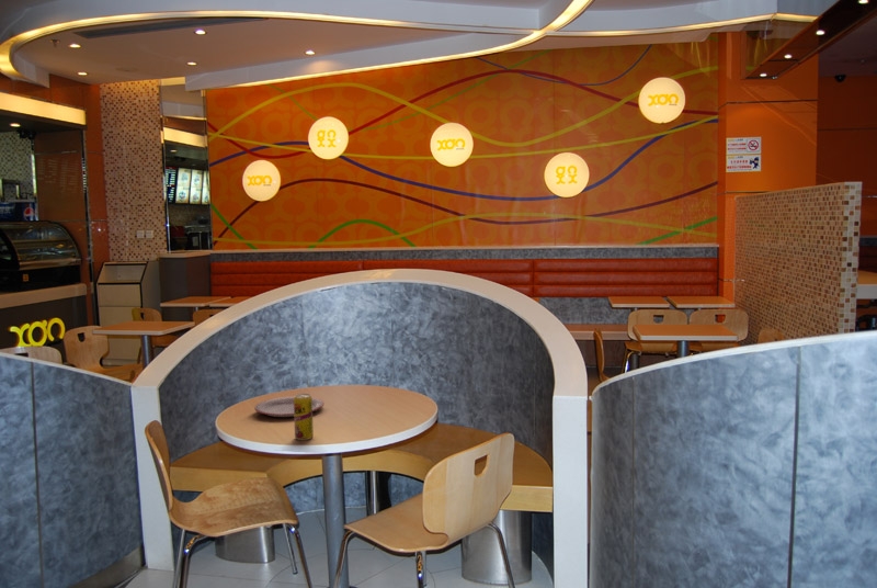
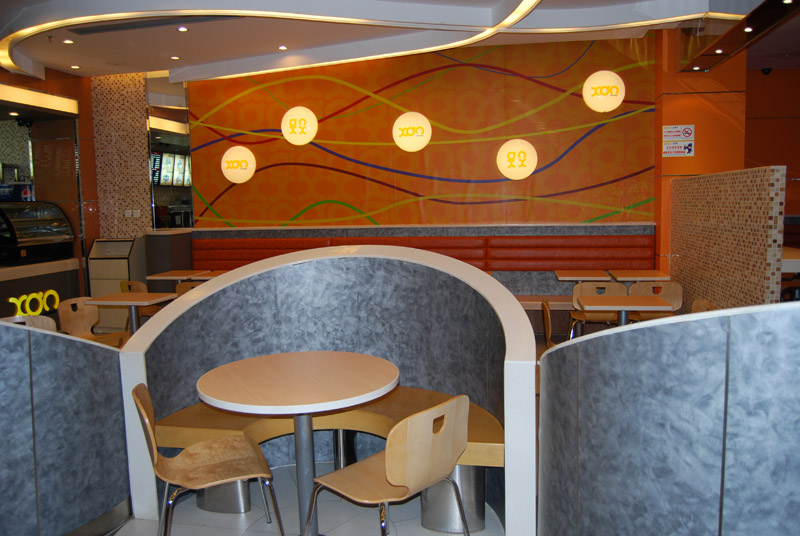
- plate (289, 407)
- beverage can (303, 416)
